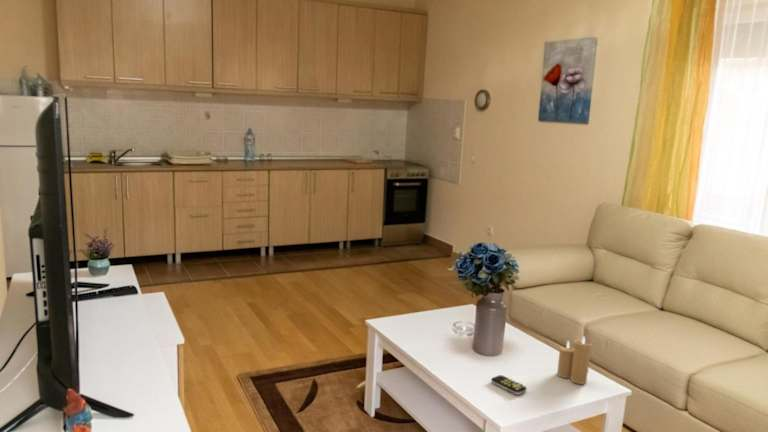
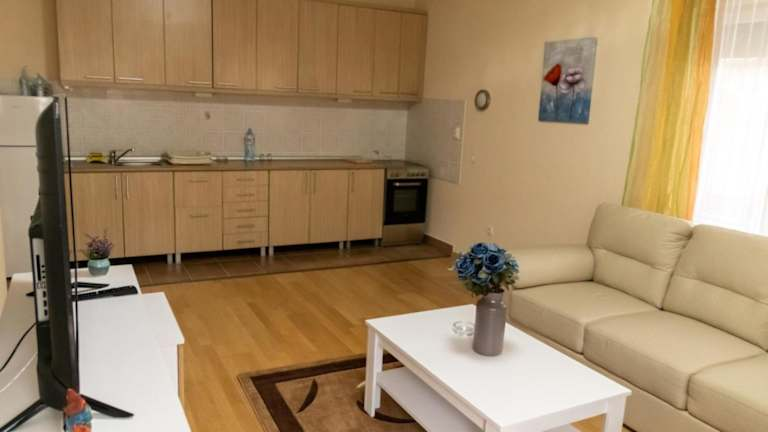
- remote control (508, 384)
- candle (573, 355)
